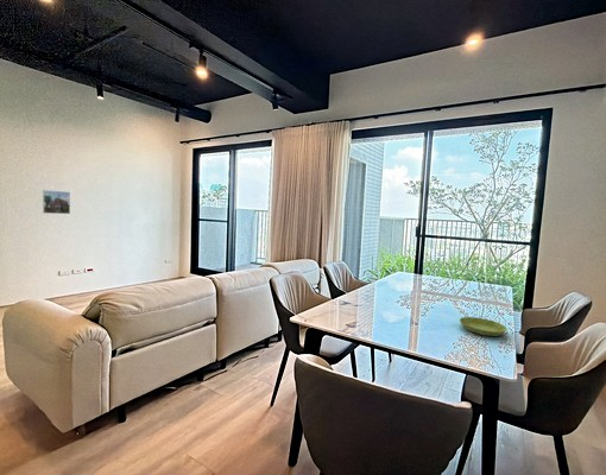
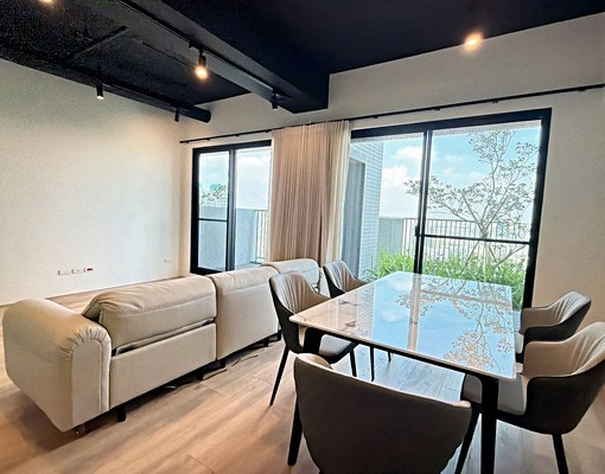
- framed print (56, 202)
- saucer (481, 327)
